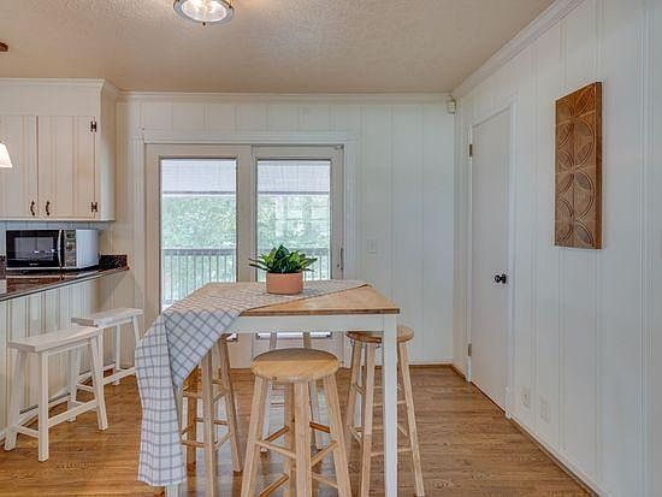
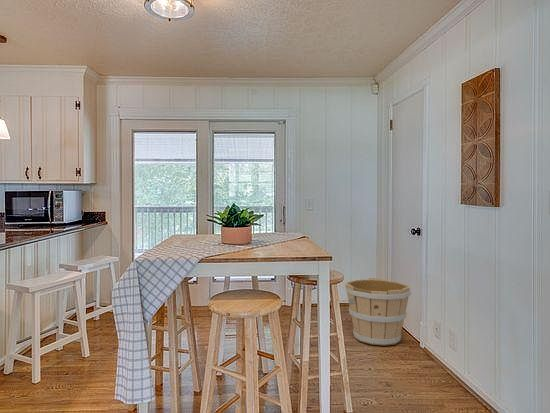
+ wooden bucket (377, 310)
